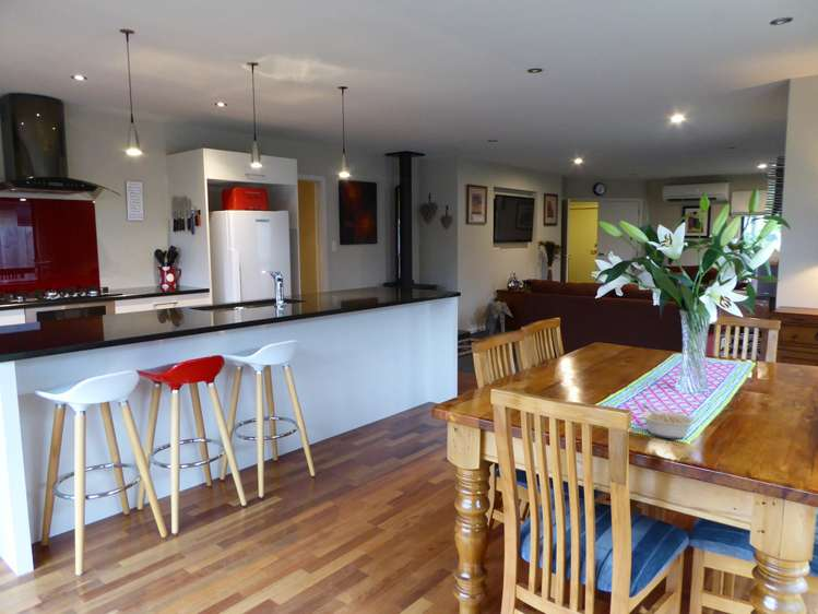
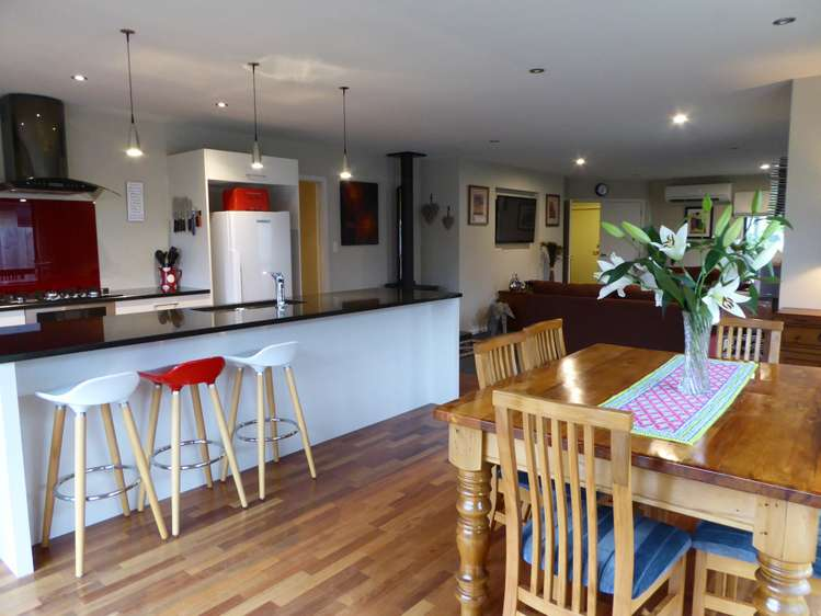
- legume (664, 423)
